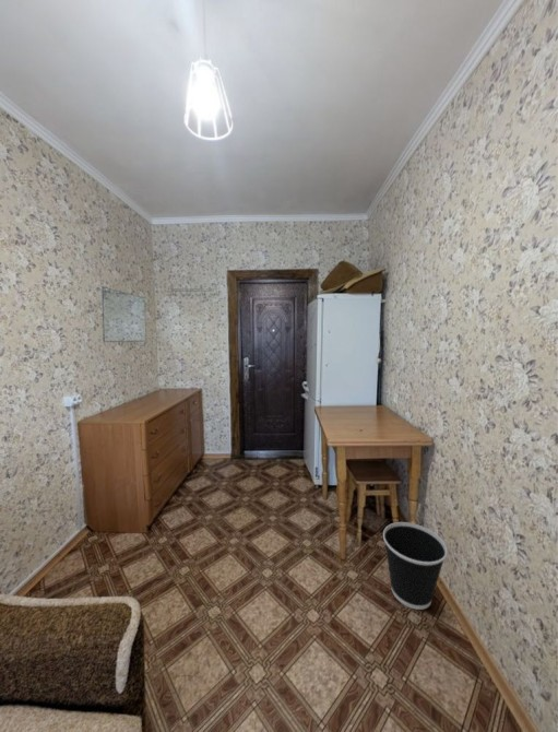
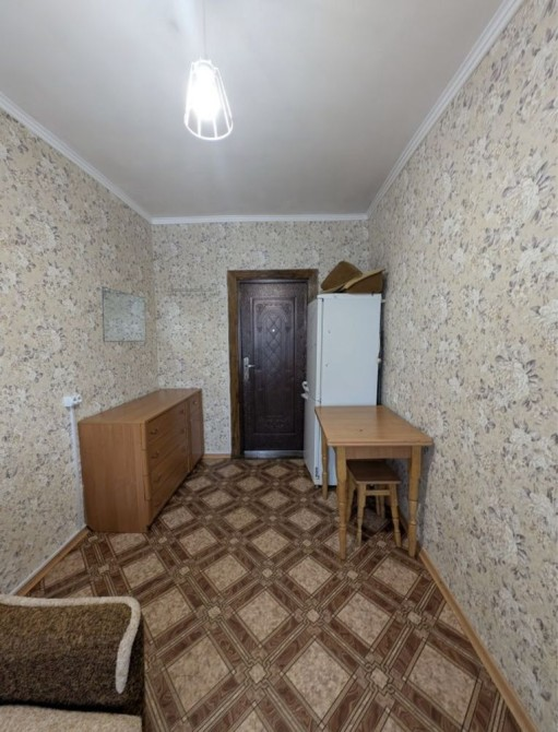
- wastebasket (412, 566)
